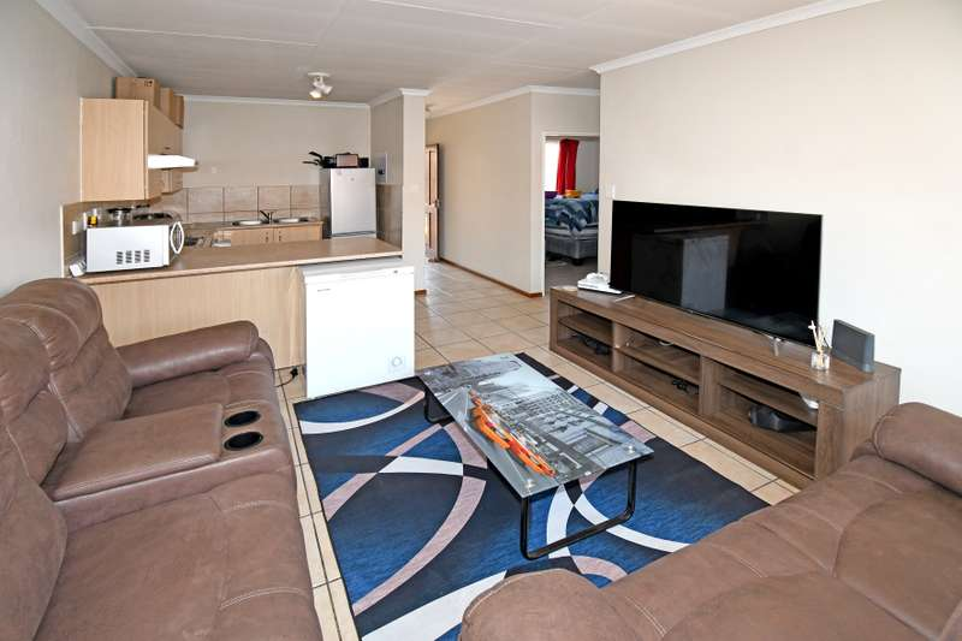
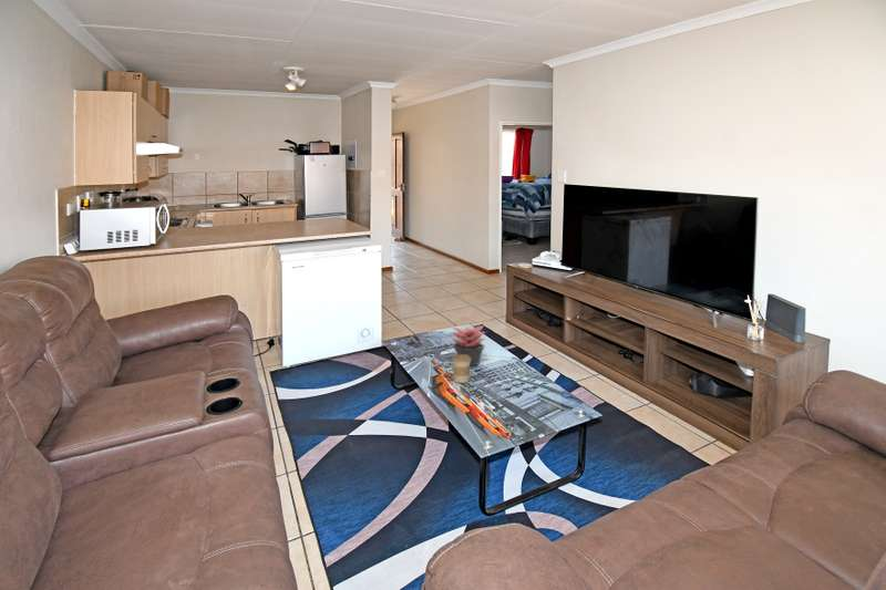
+ succulent plant (468, 345)
+ coffee cup (461, 368)
